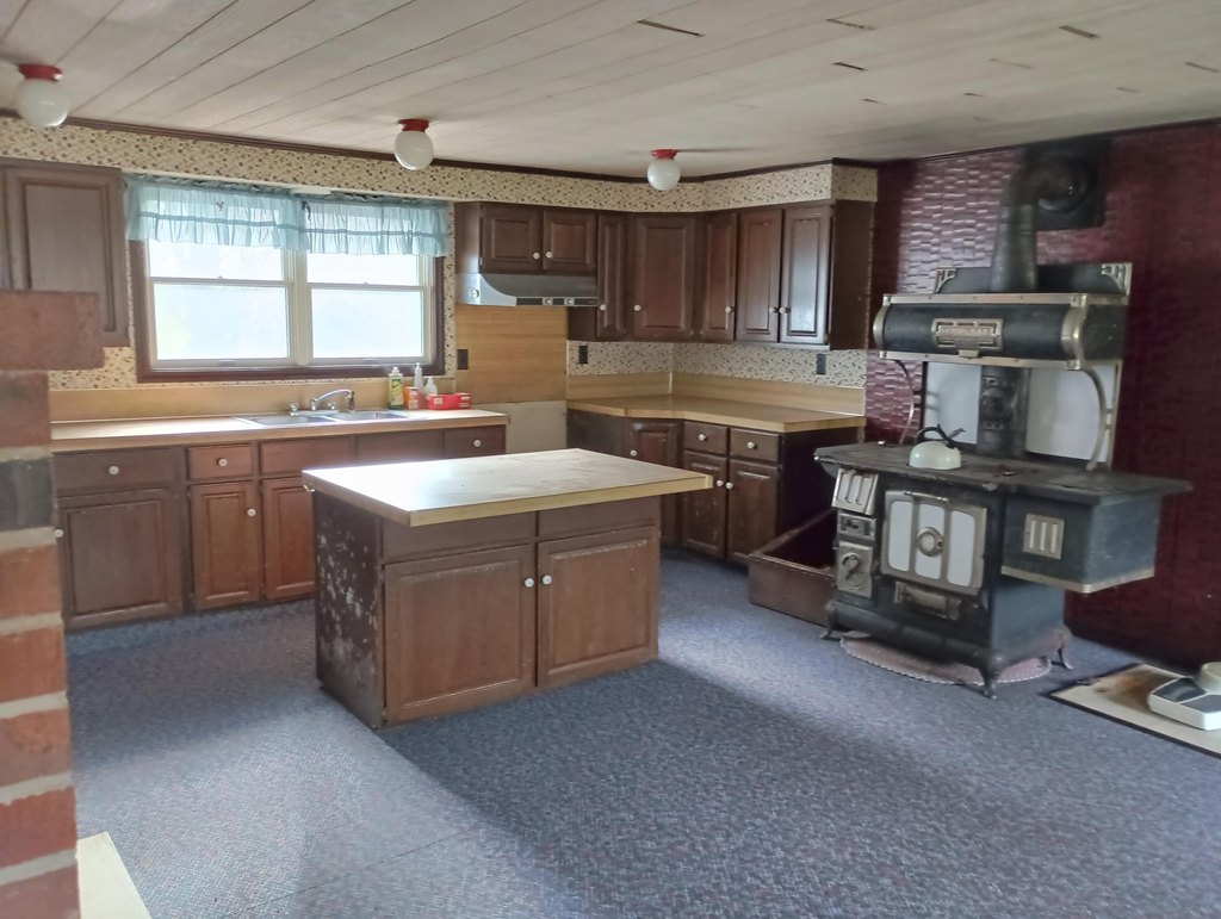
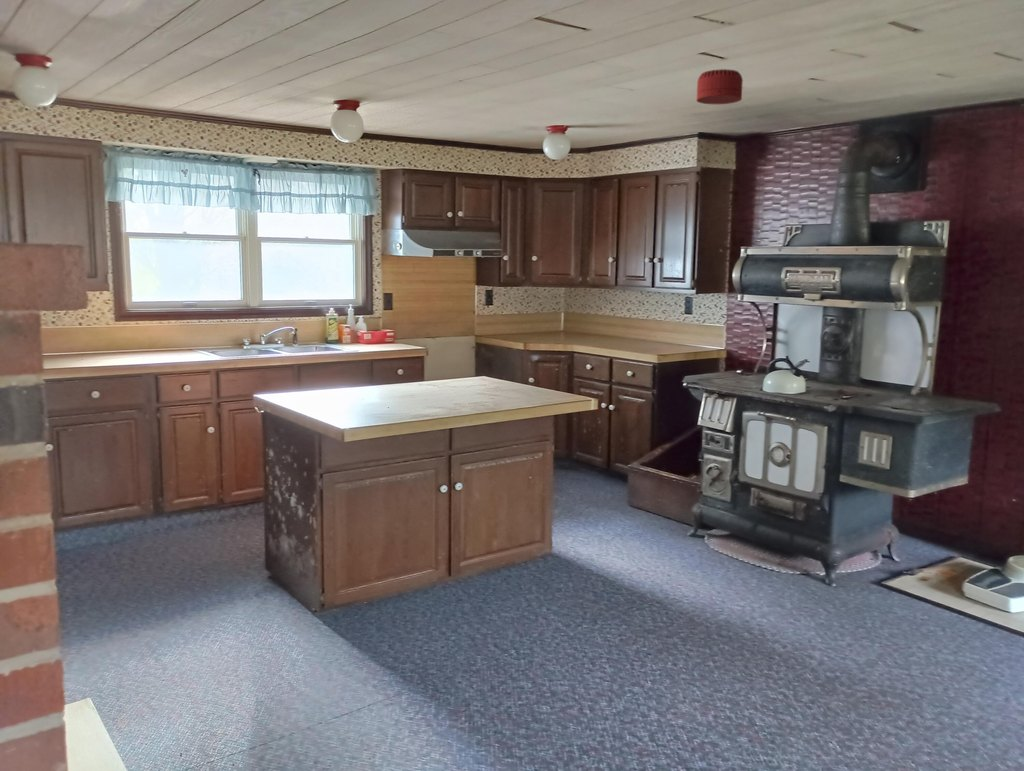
+ smoke detector (719, 86)
